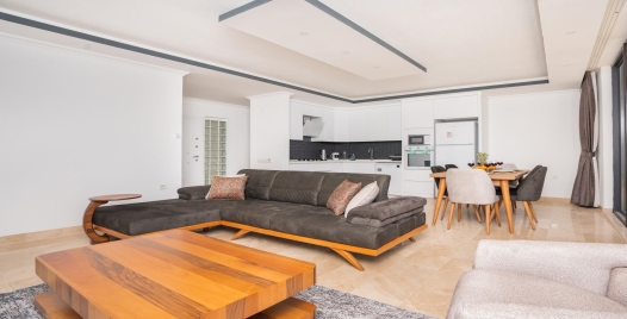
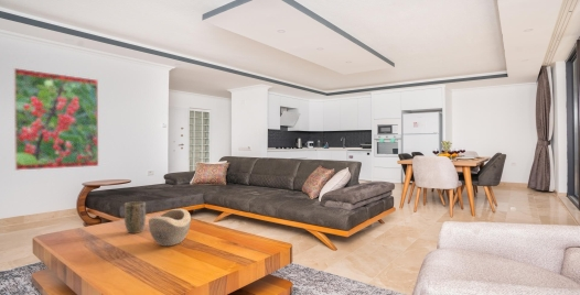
+ decorative bowl (170, 227)
+ plant pot (135, 217)
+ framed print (60, 121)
